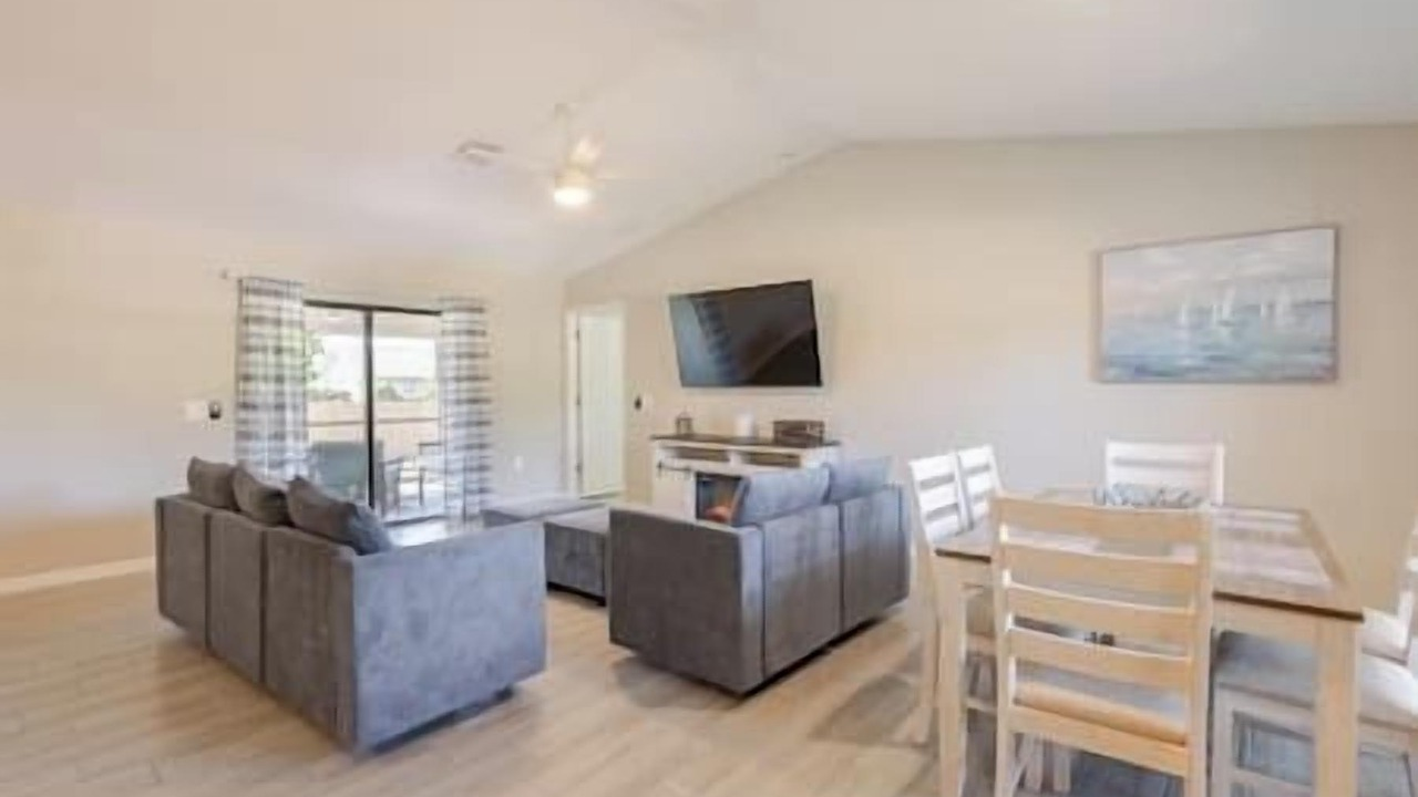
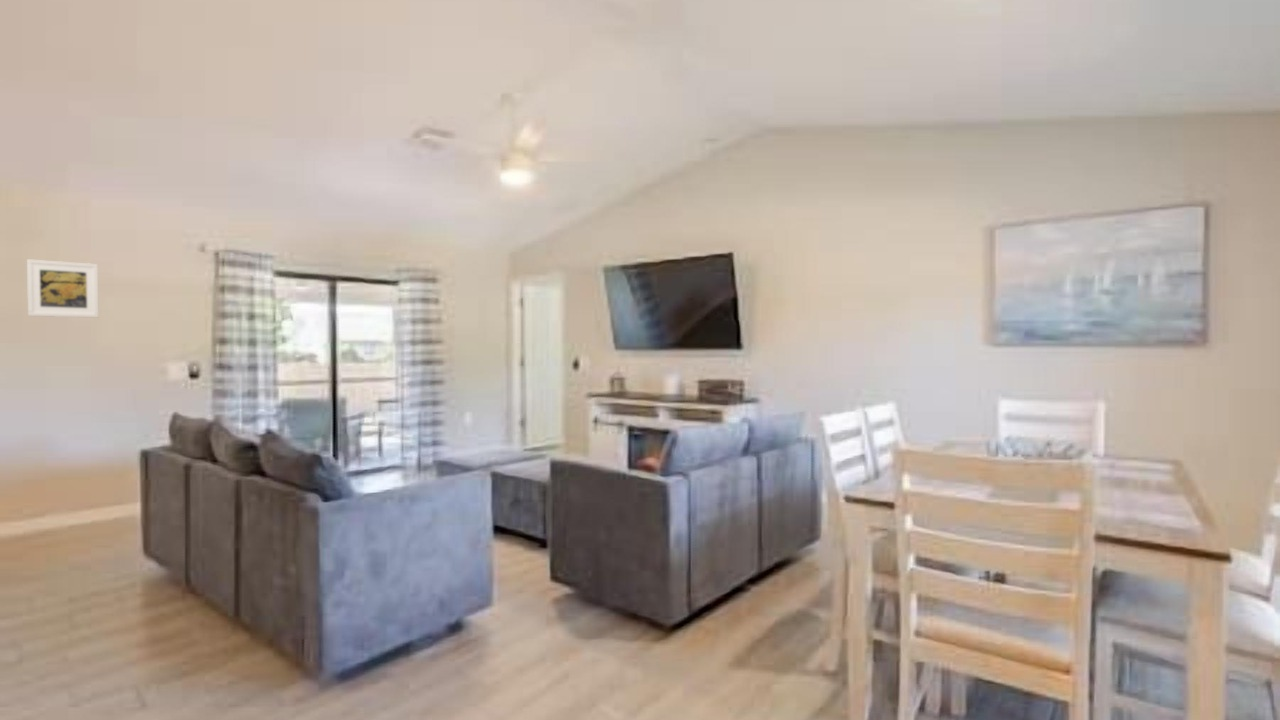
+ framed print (63, 289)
